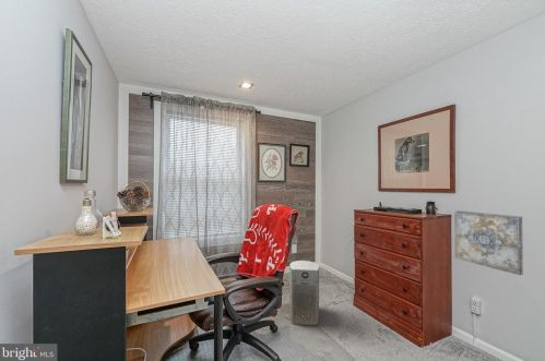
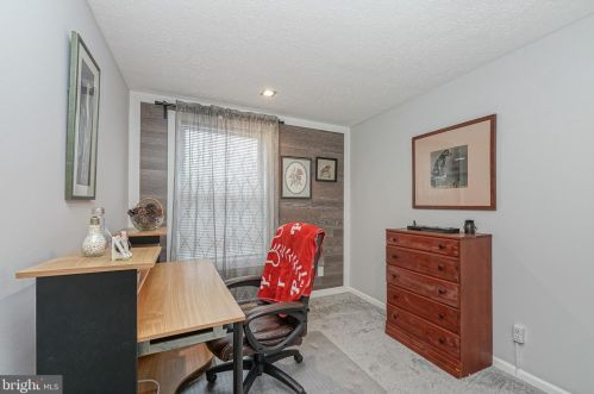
- wall art (485, 239)
- fan (304, 289)
